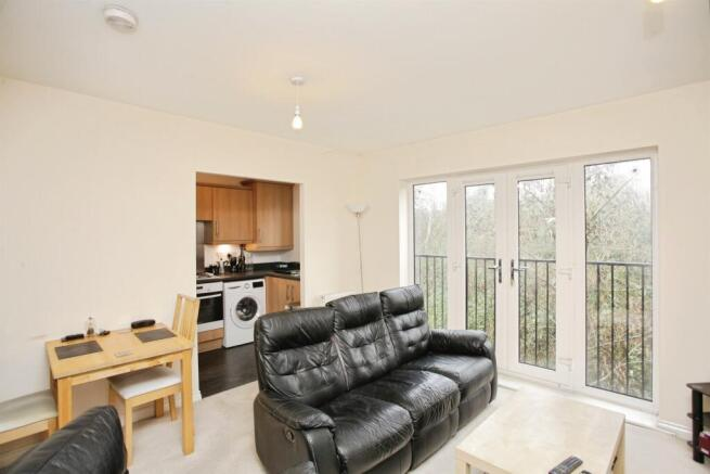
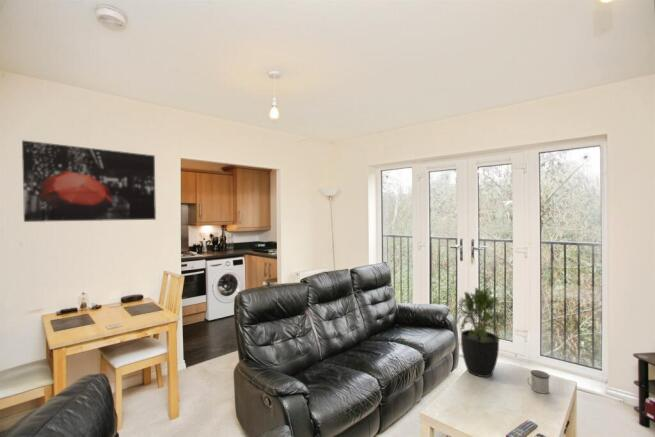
+ wall art (96, 184)
+ mug (537, 381)
+ potted plant (476, 328)
